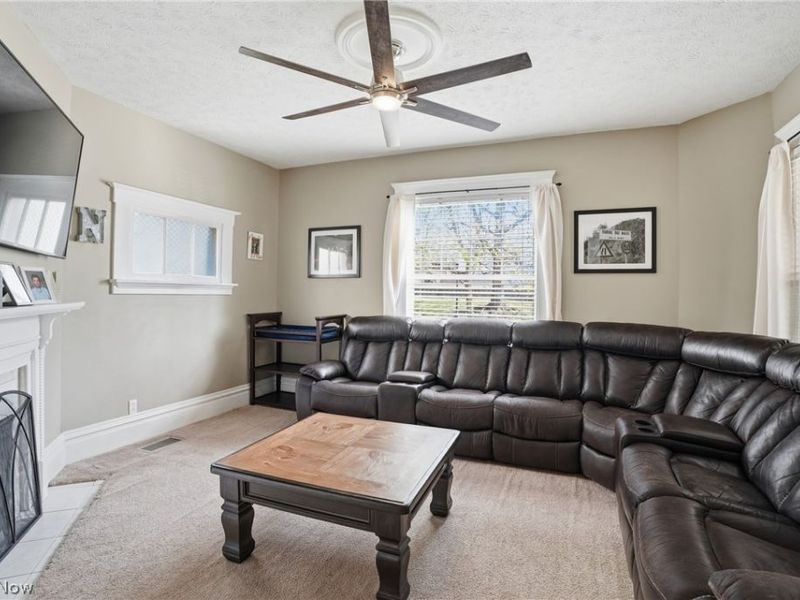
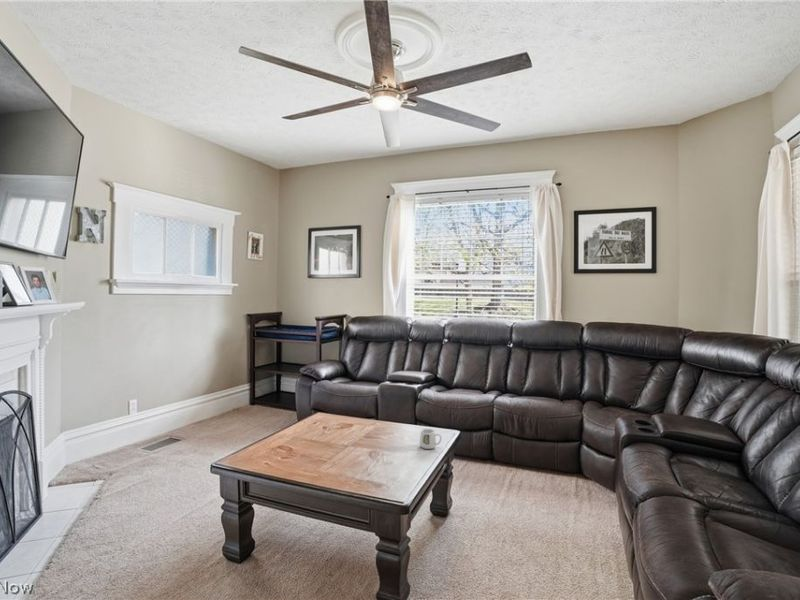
+ mug (430, 439)
